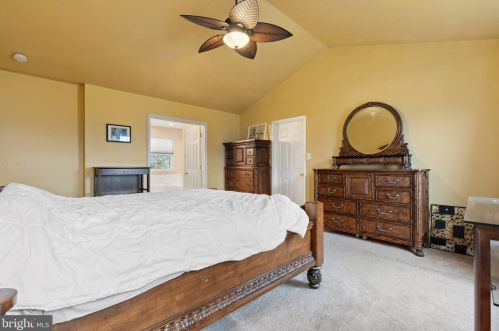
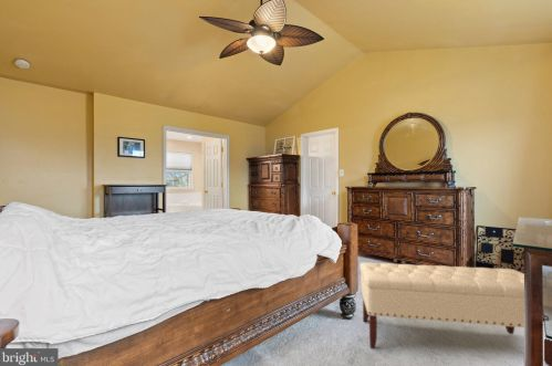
+ bench (444, 305)
